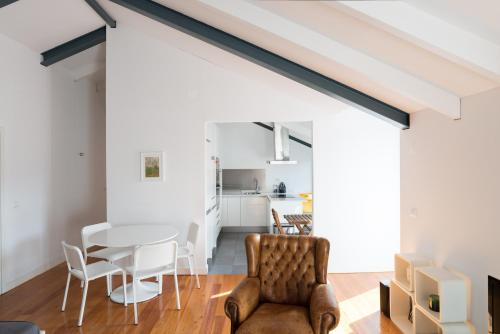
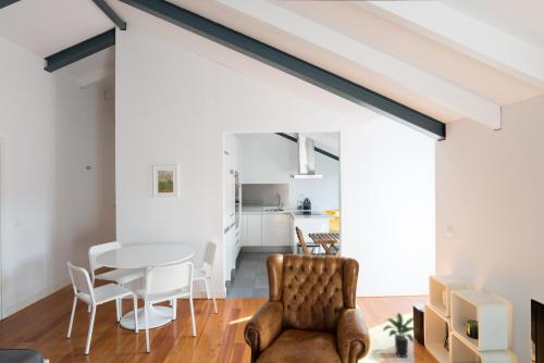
+ potted plant (400, 335)
